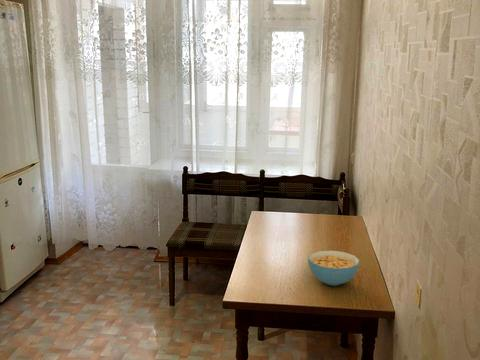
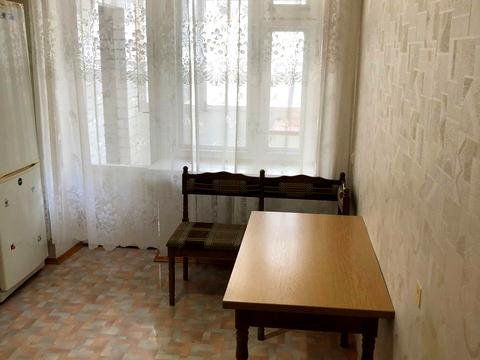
- cereal bowl (333, 270)
